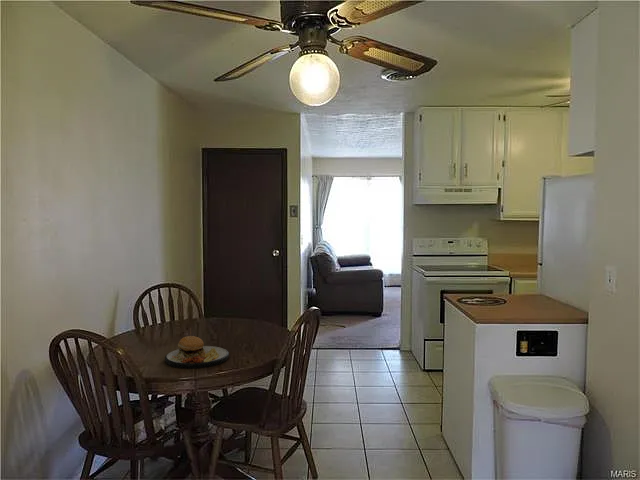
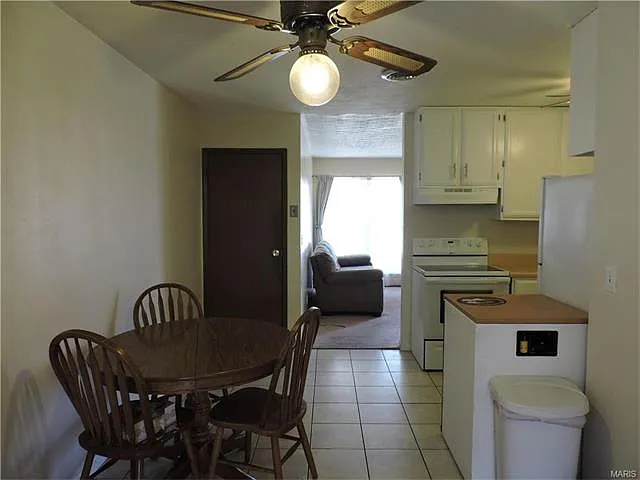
- plate (197, 343)
